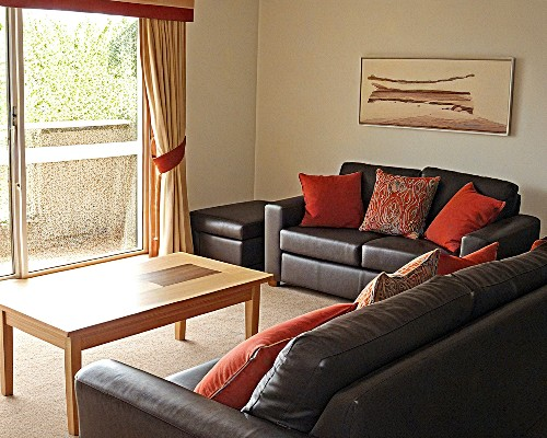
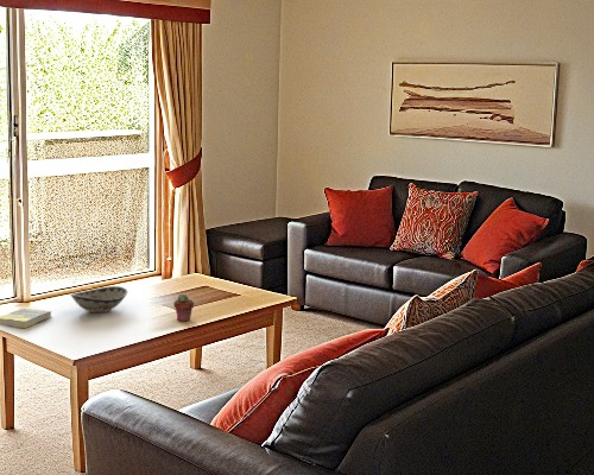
+ decorative bowl (99, 300)
+ book (24, 317)
+ potted succulent (183, 306)
